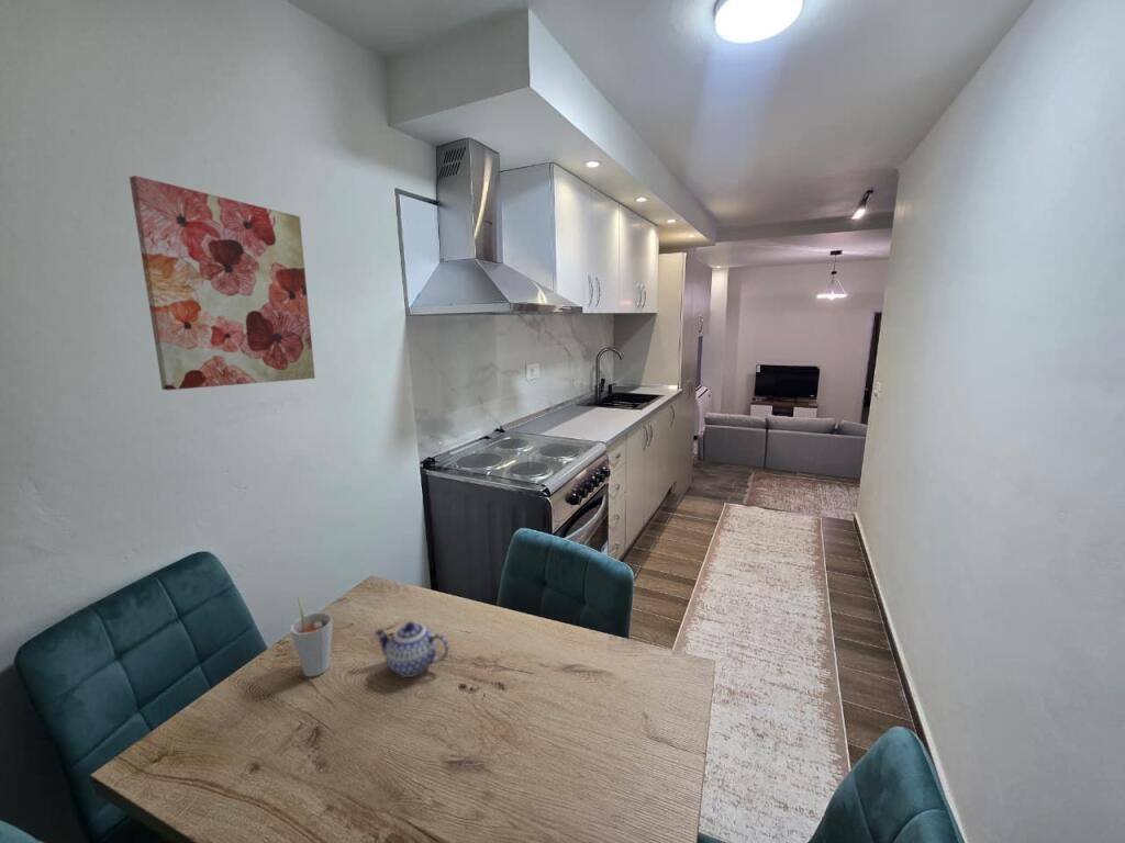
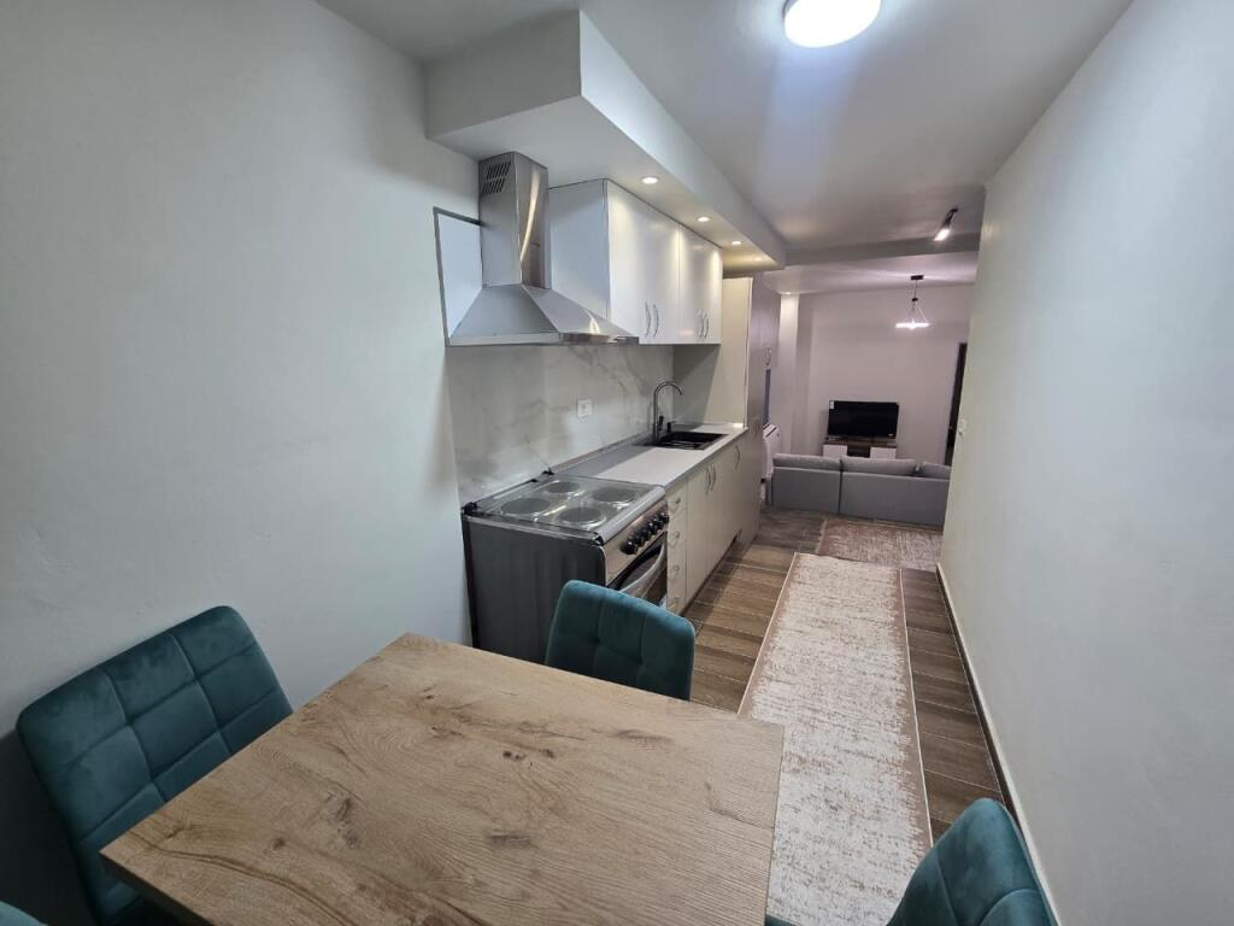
- teapot (411, 644)
- cup (312, 636)
- wall art (237, 294)
